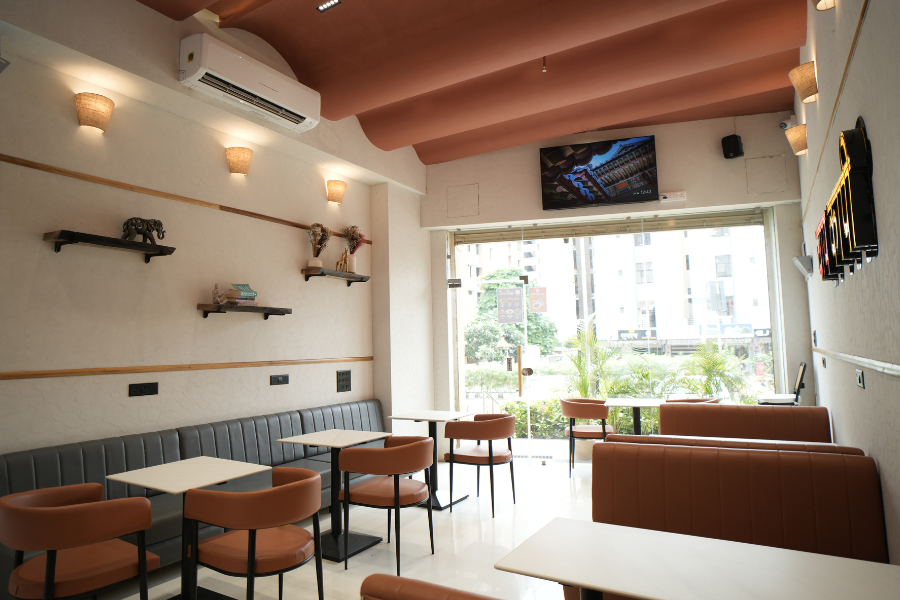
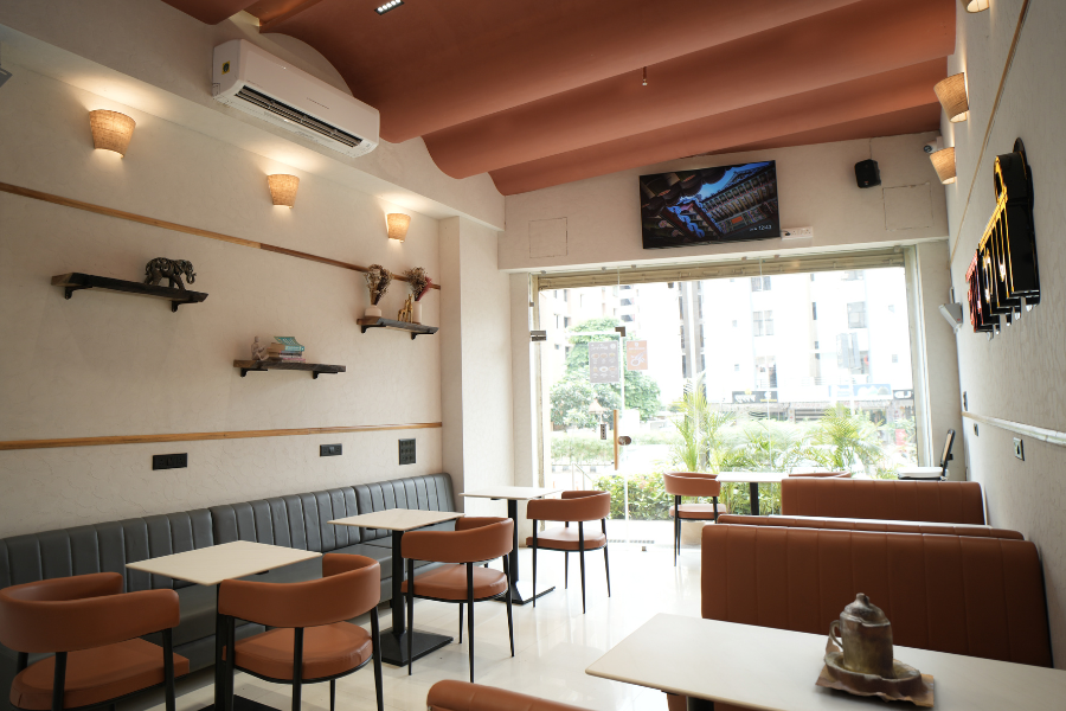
+ teapot (872, 640)
